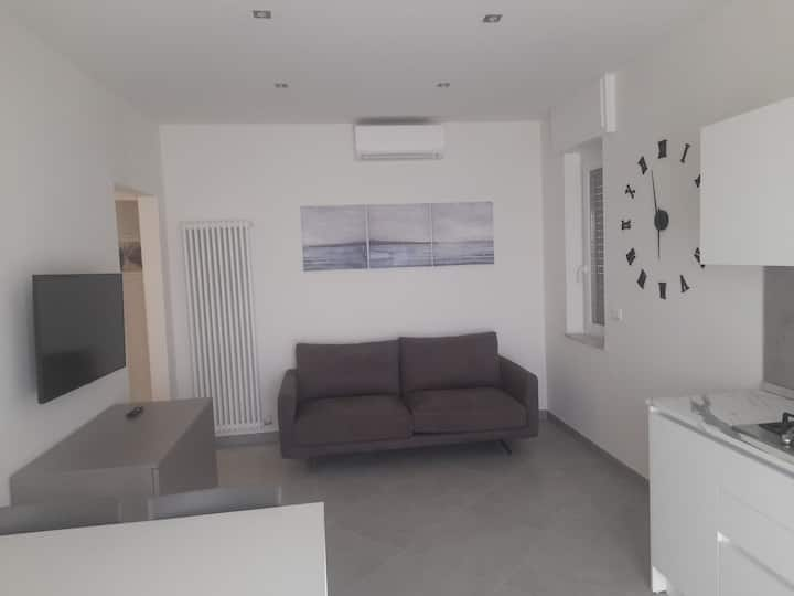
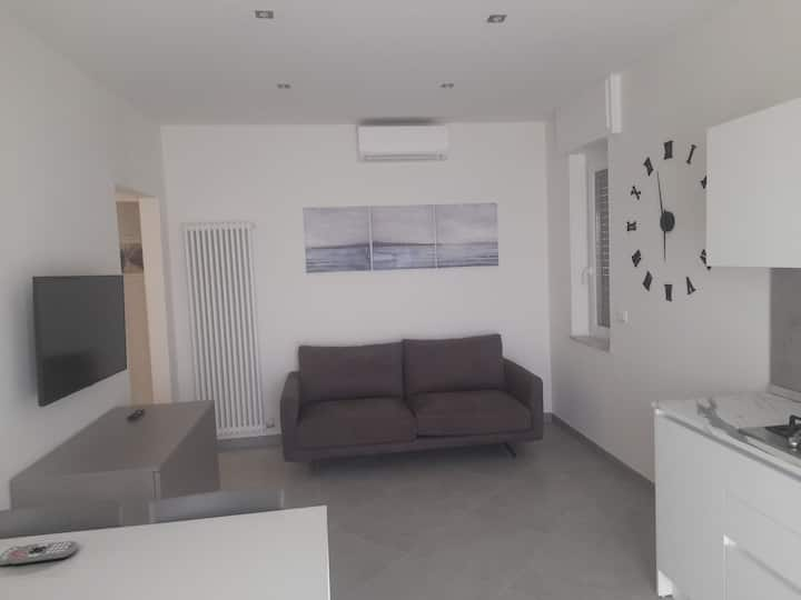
+ remote control (39, 553)
